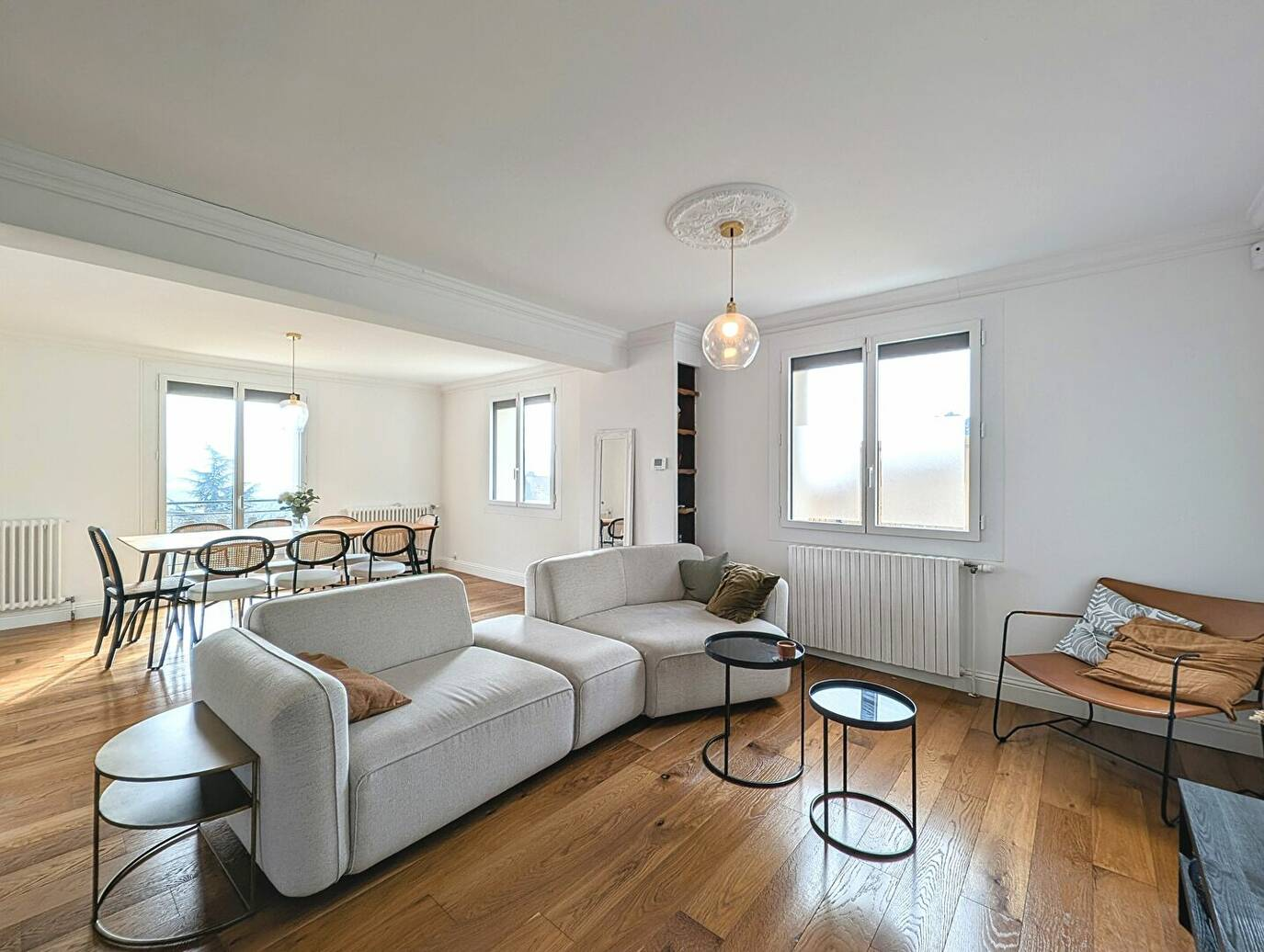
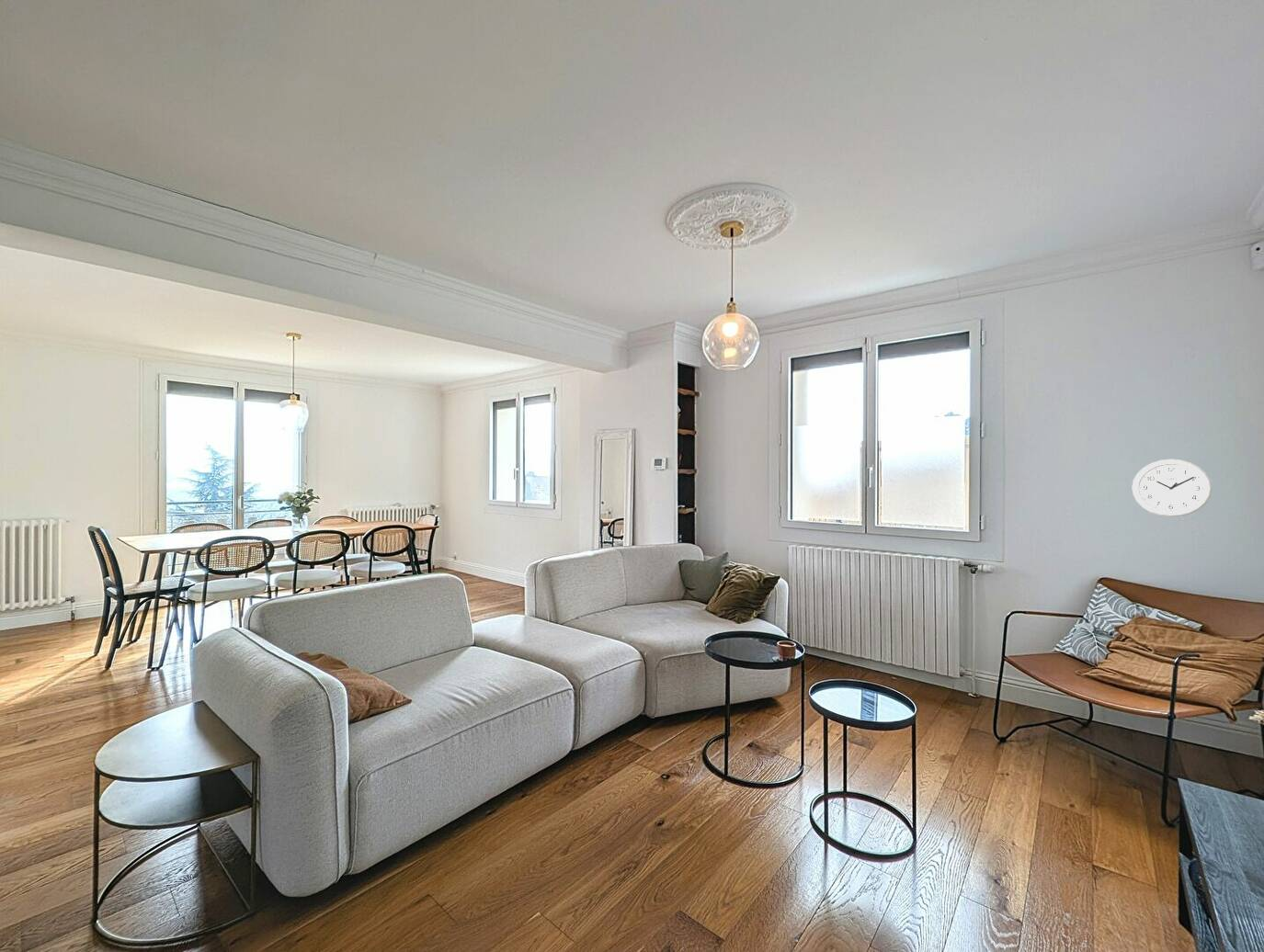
+ wall clock (1170, 488)
